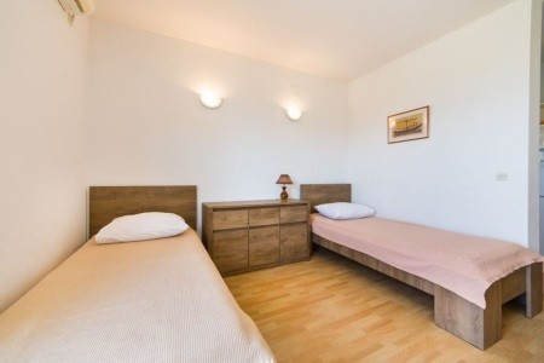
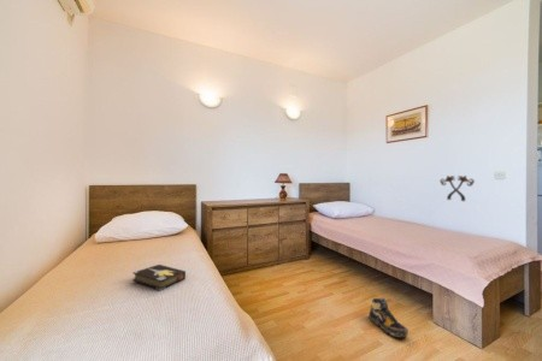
+ shoe (387, 314)
+ decorative ornament (456, 188)
+ hardback book (159, 274)
